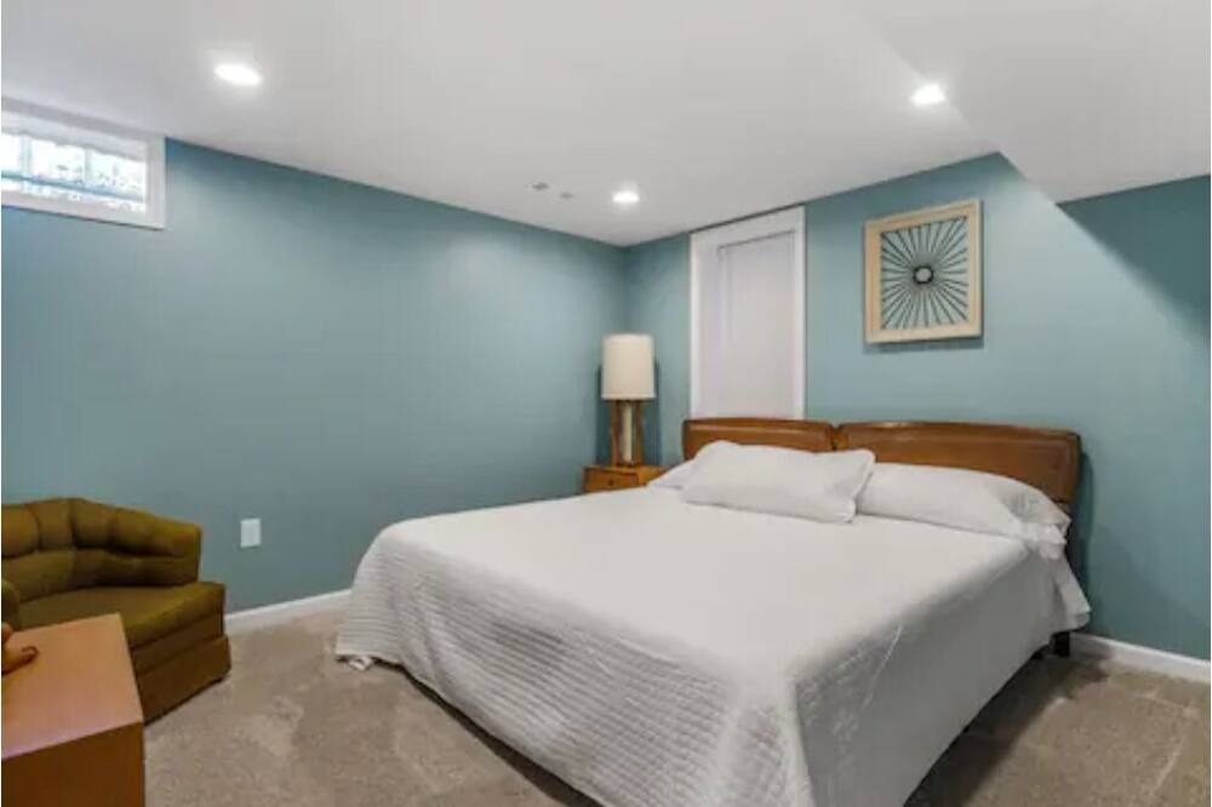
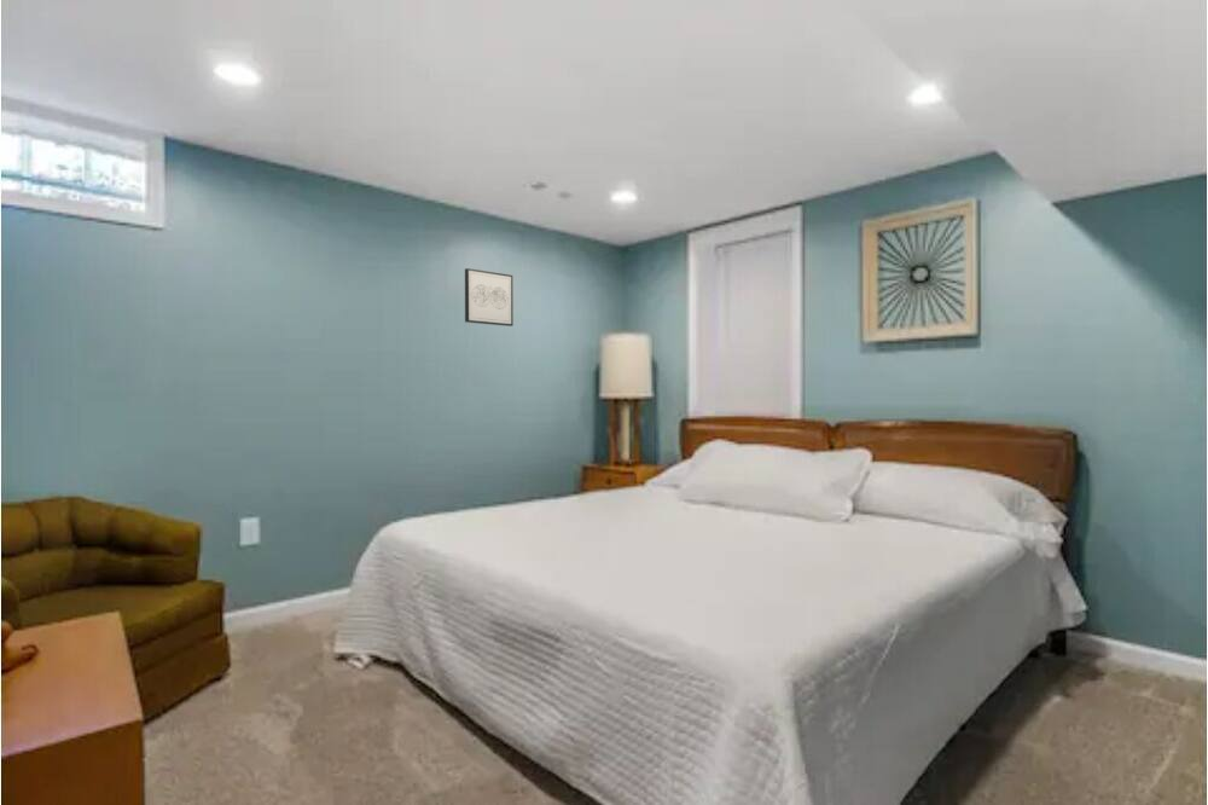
+ wall art (489, 297)
